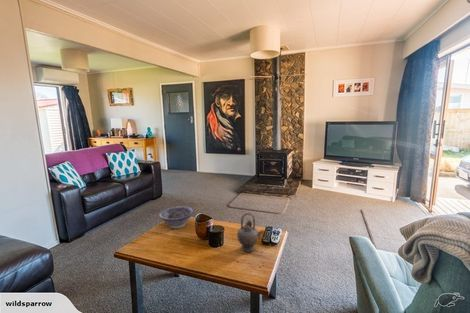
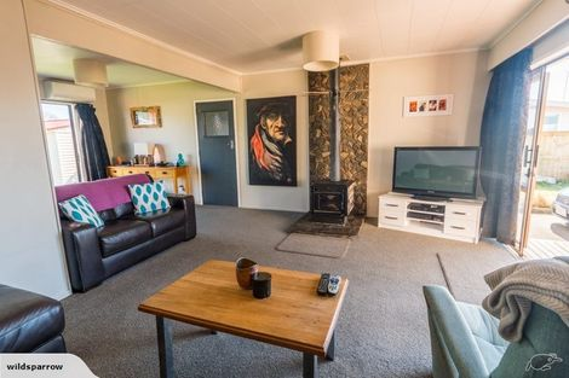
- teapot (250, 231)
- decorative bowl (177, 218)
